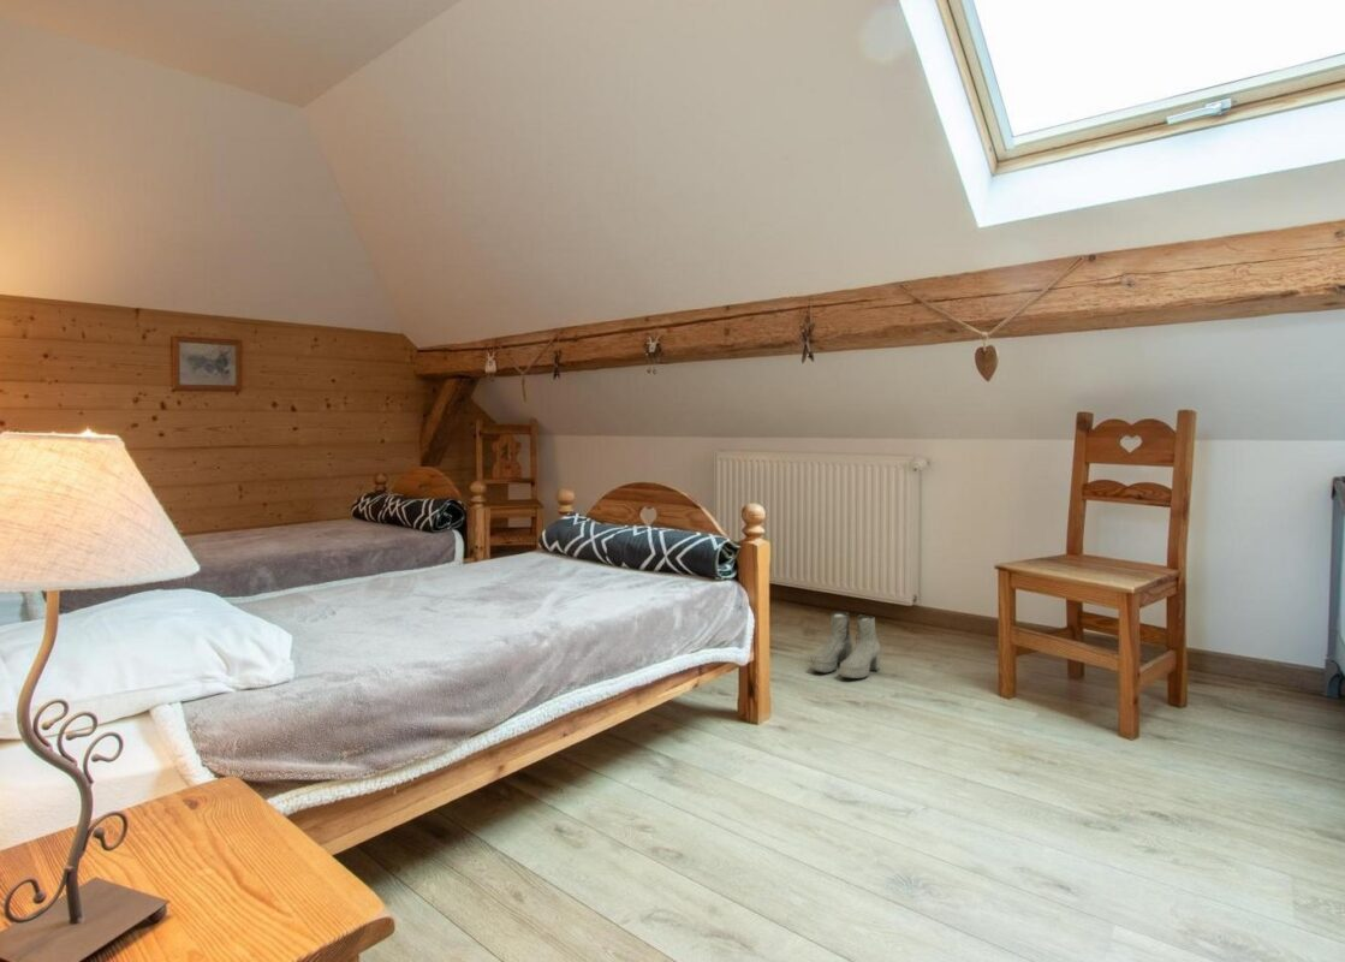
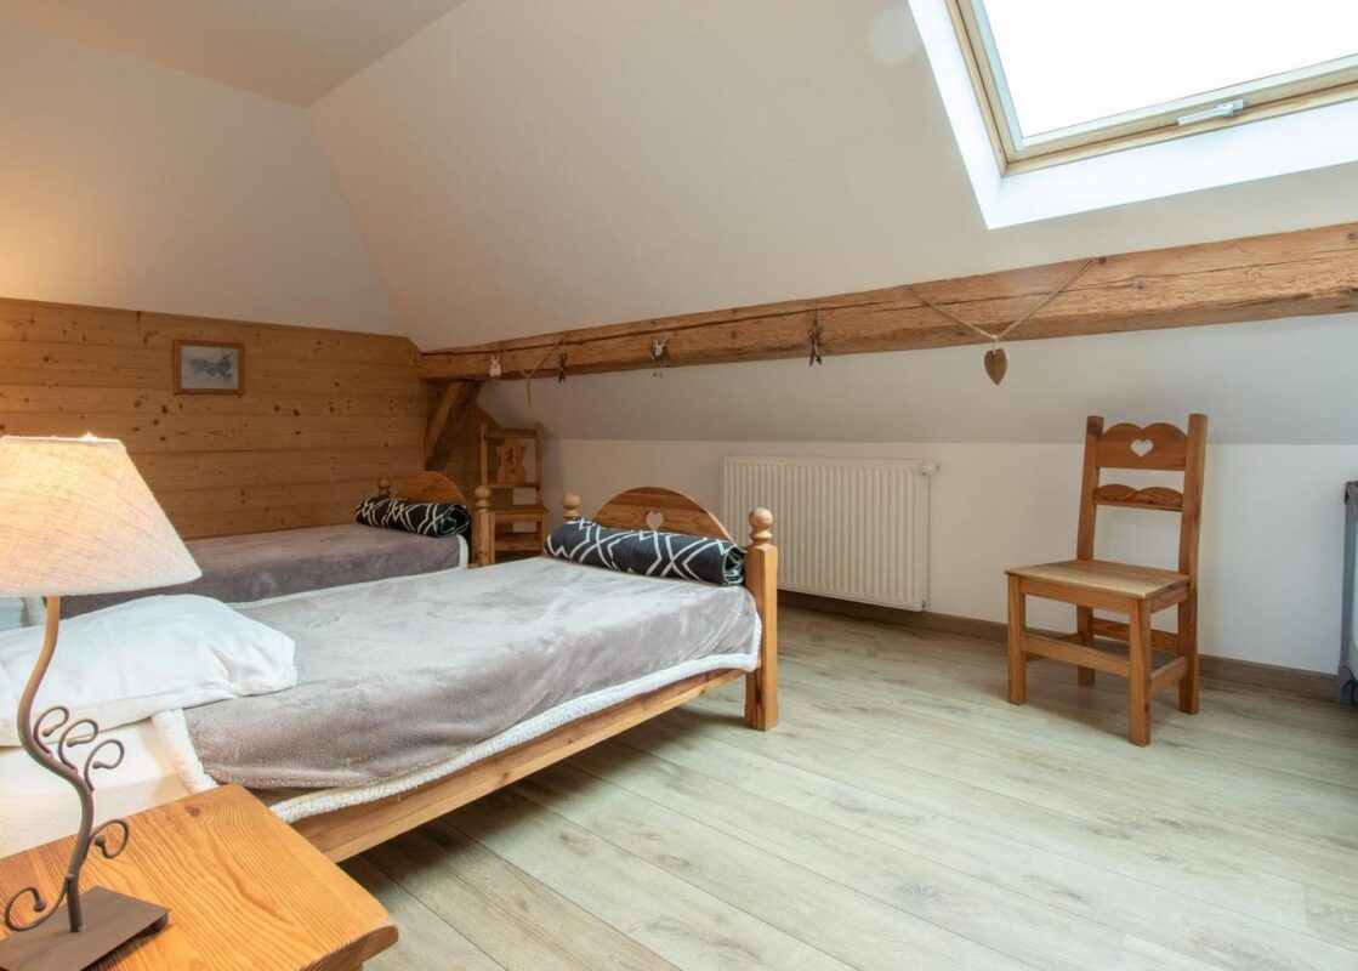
- boots (846, 643)
